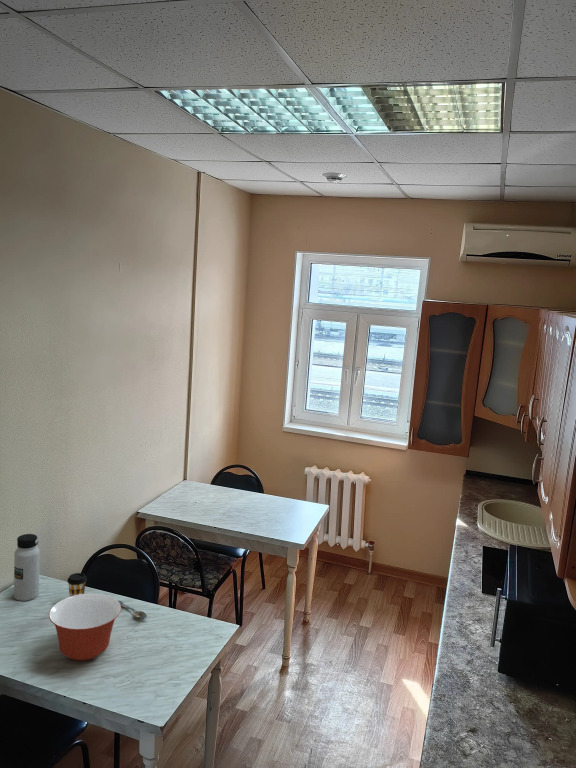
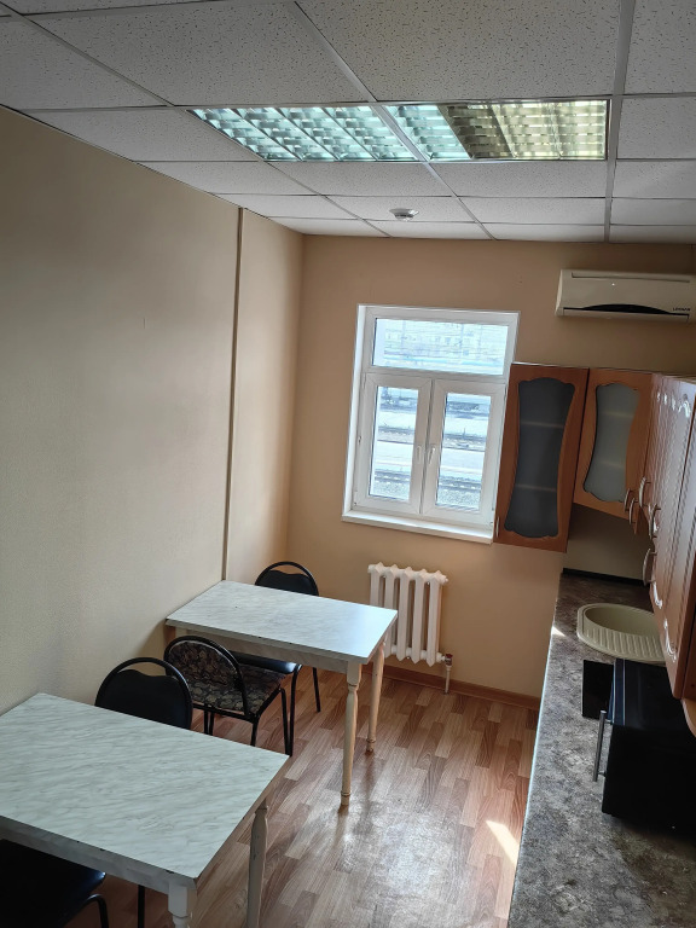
- coffee cup (76, 590)
- water bottle (26, 566)
- mixing bowl (85, 630)
- spoon (129, 608)
